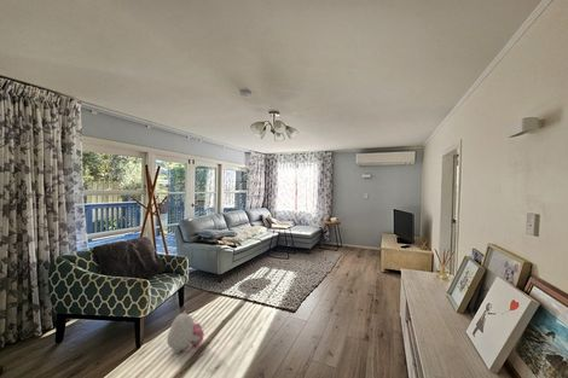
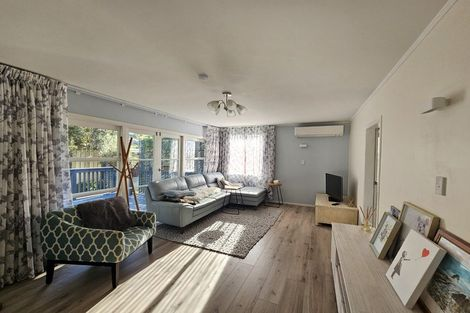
- plush toy (185, 330)
